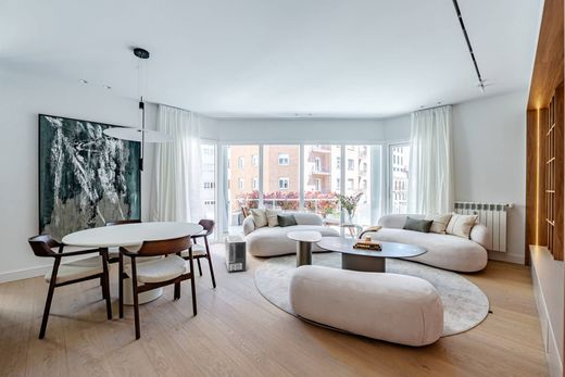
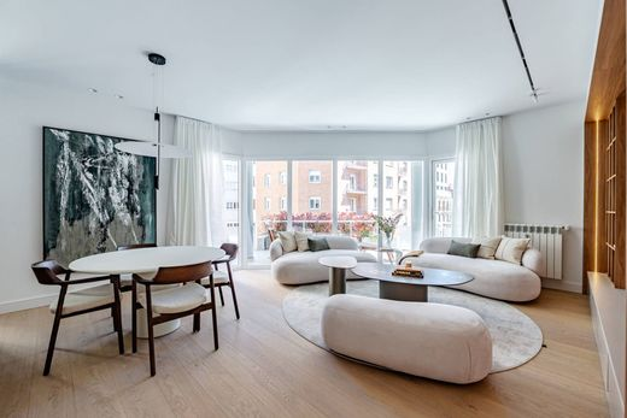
- air purifier (235, 252)
